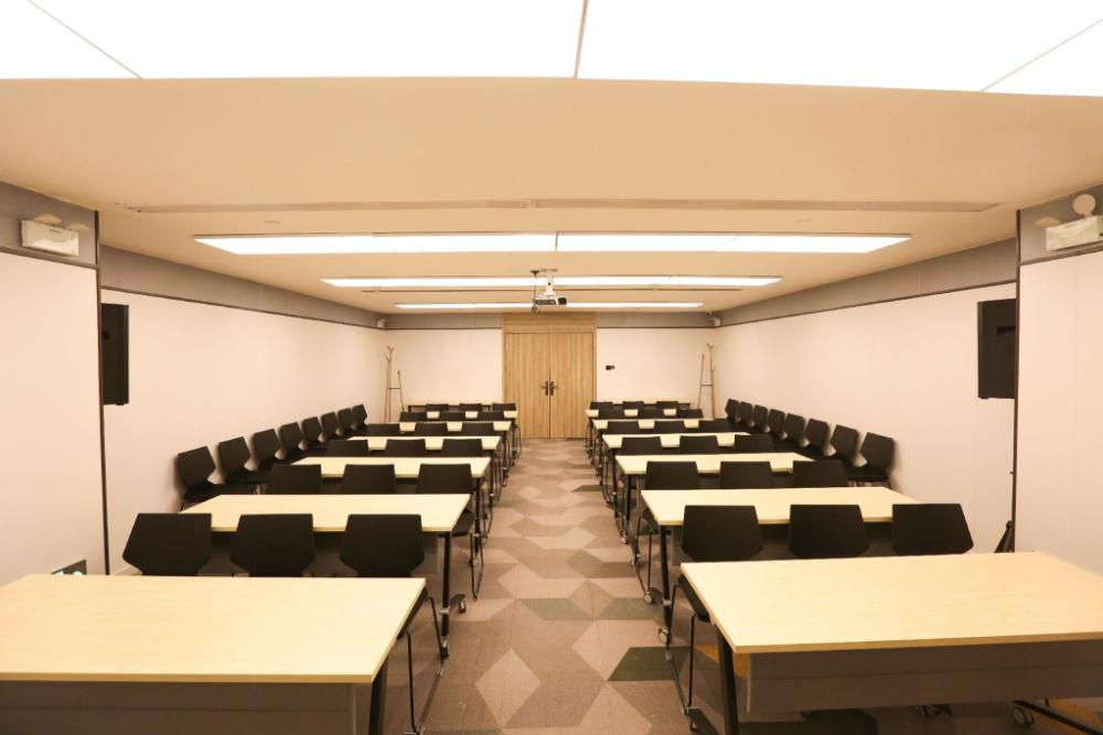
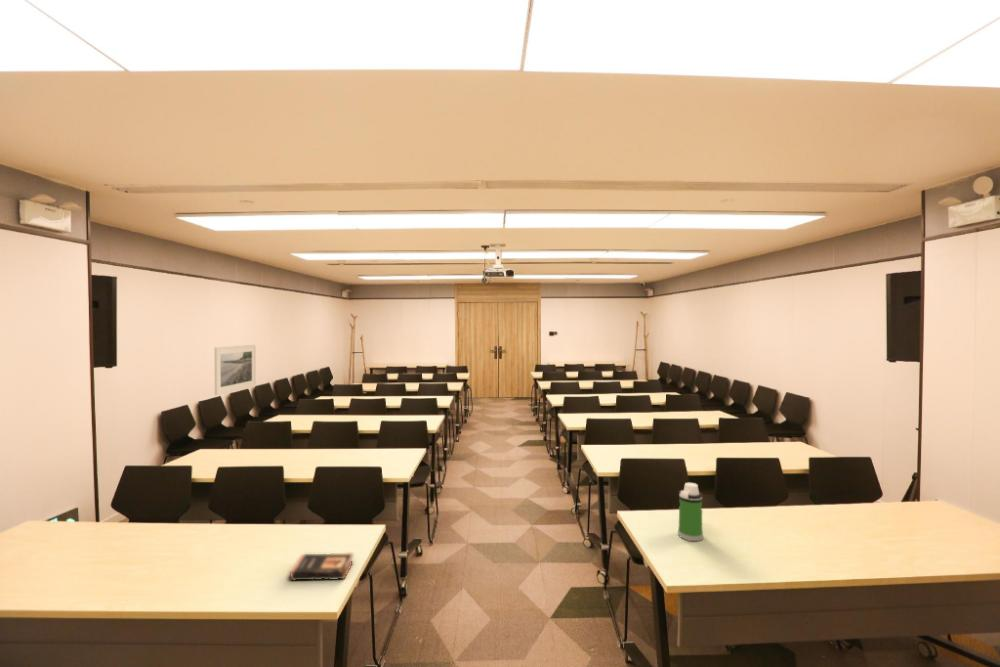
+ water bottle (690, 510)
+ book (322, 564)
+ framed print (236, 368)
